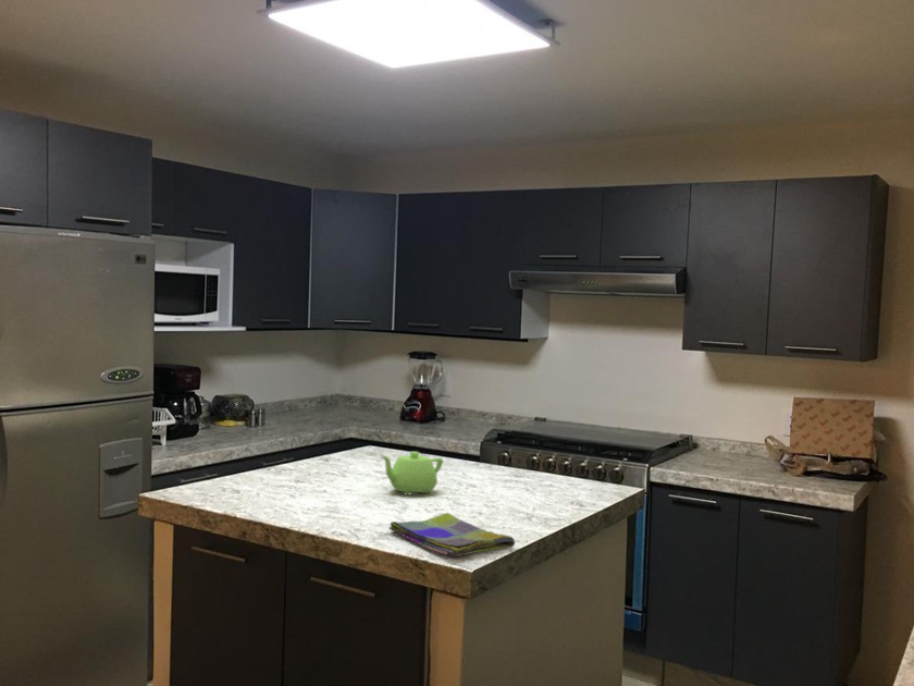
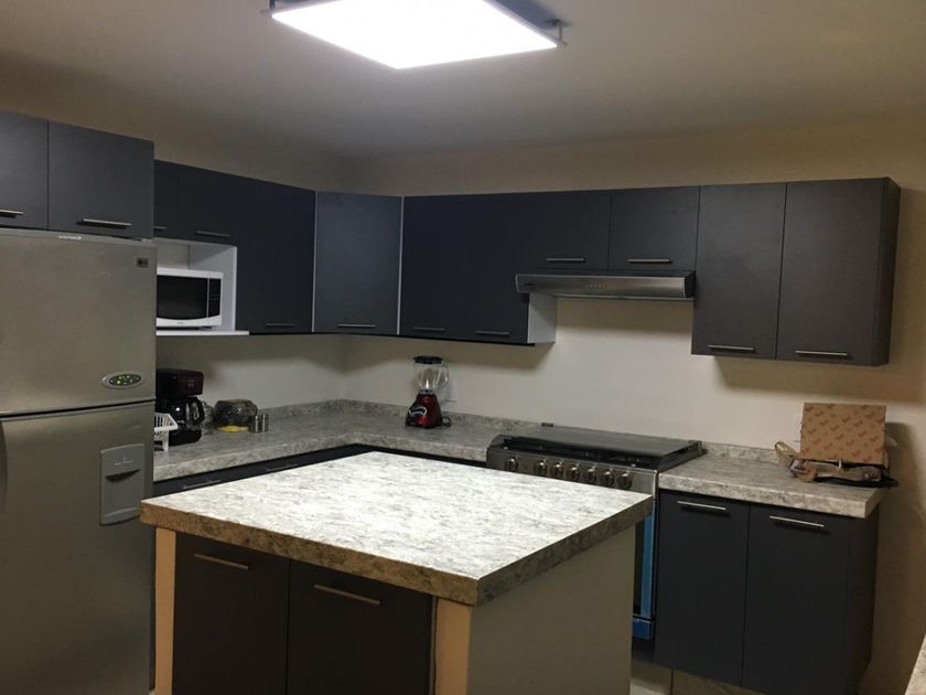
- dish towel (450, 532)
- teapot (411, 471)
